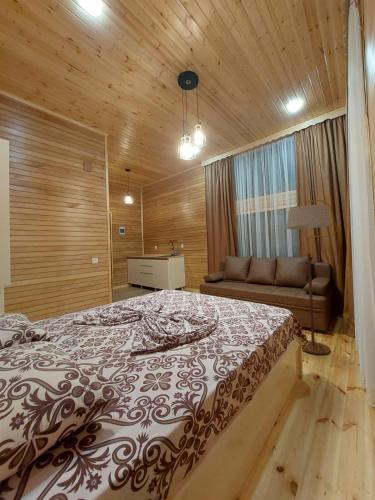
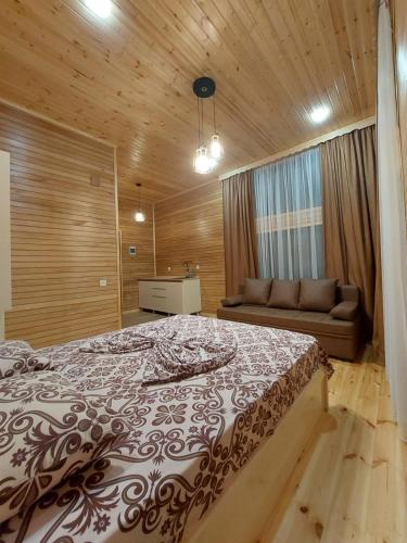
- floor lamp (310, 273)
